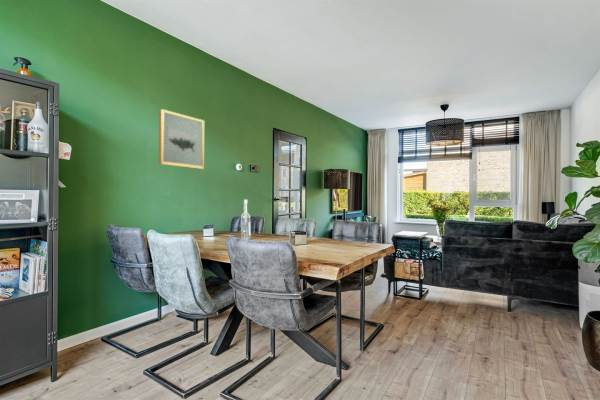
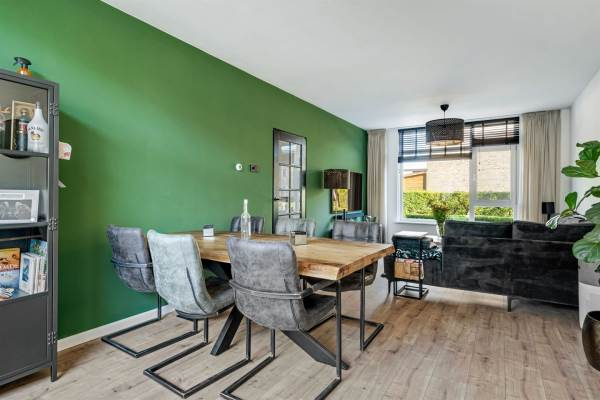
- wall art (182, 140)
